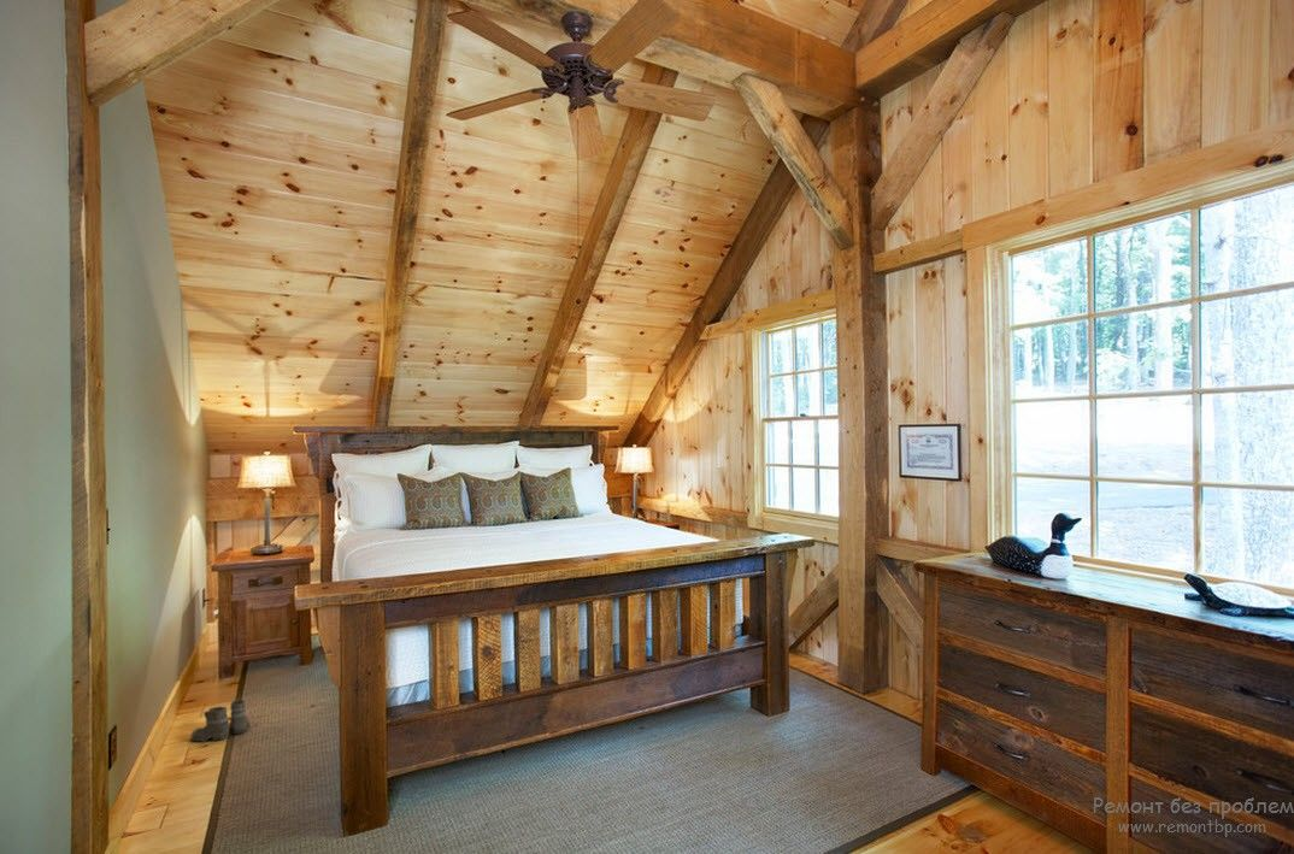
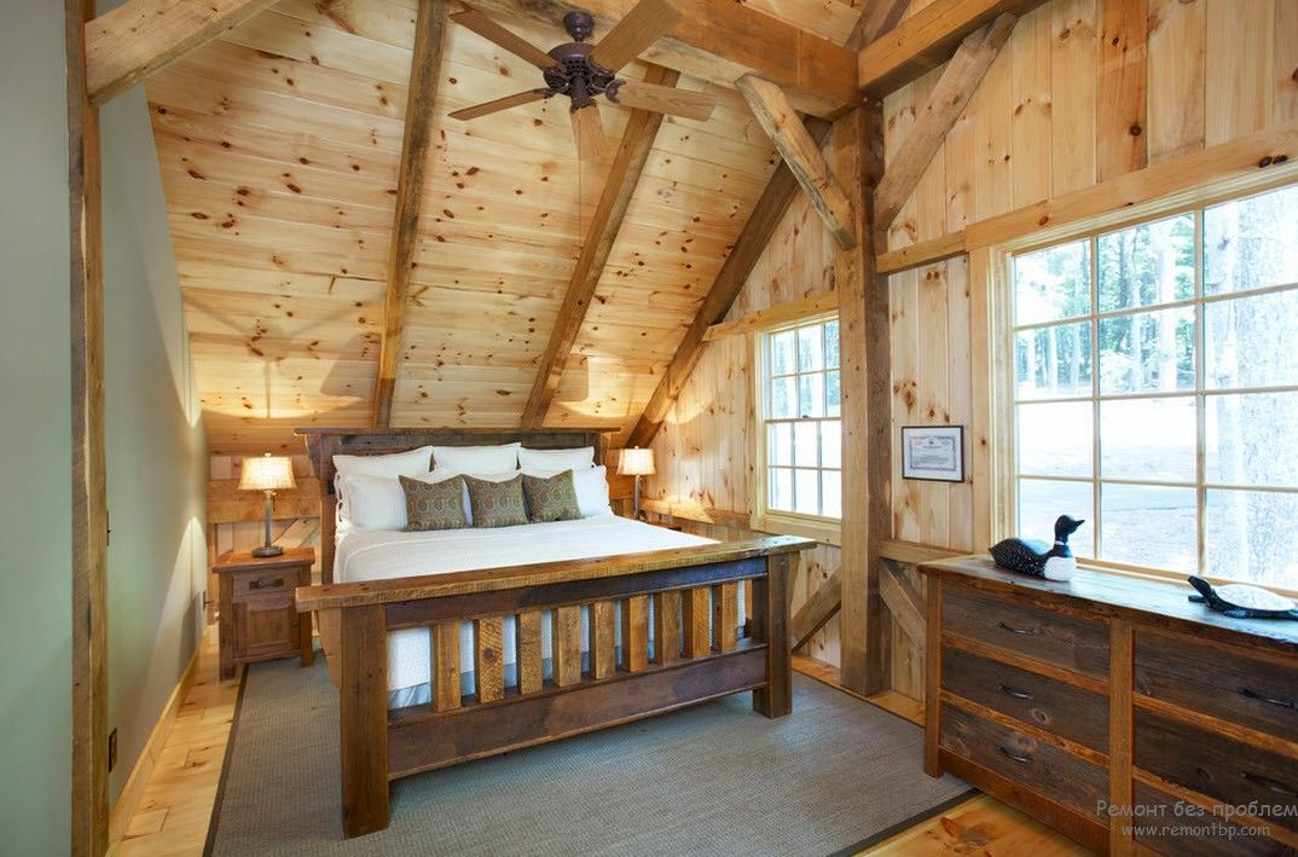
- boots (225, 717)
